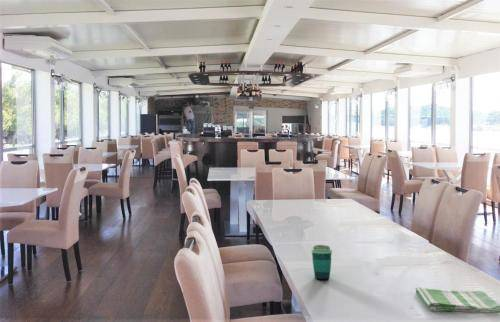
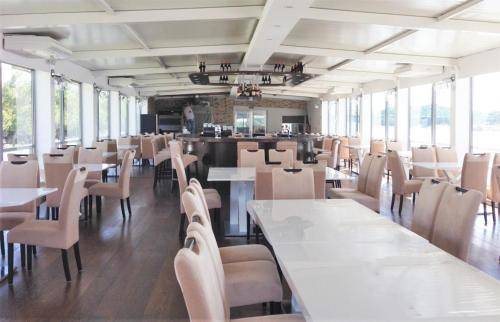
- dish towel (456, 299)
- cup (321, 262)
